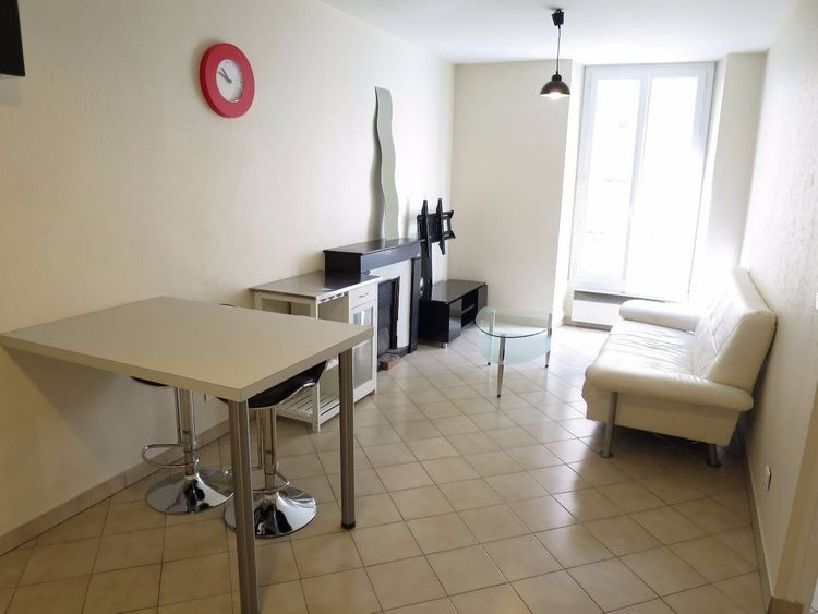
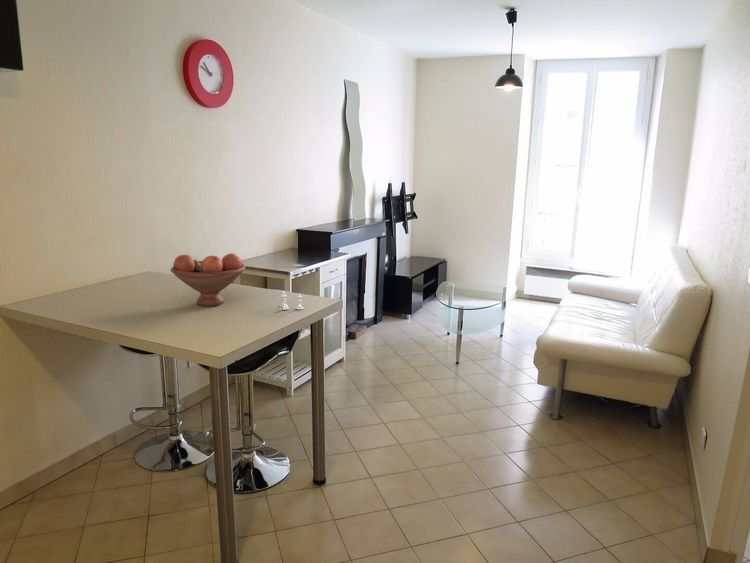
+ salt and pepper shaker set (286, 301)
+ fruit bowl (209, 278)
